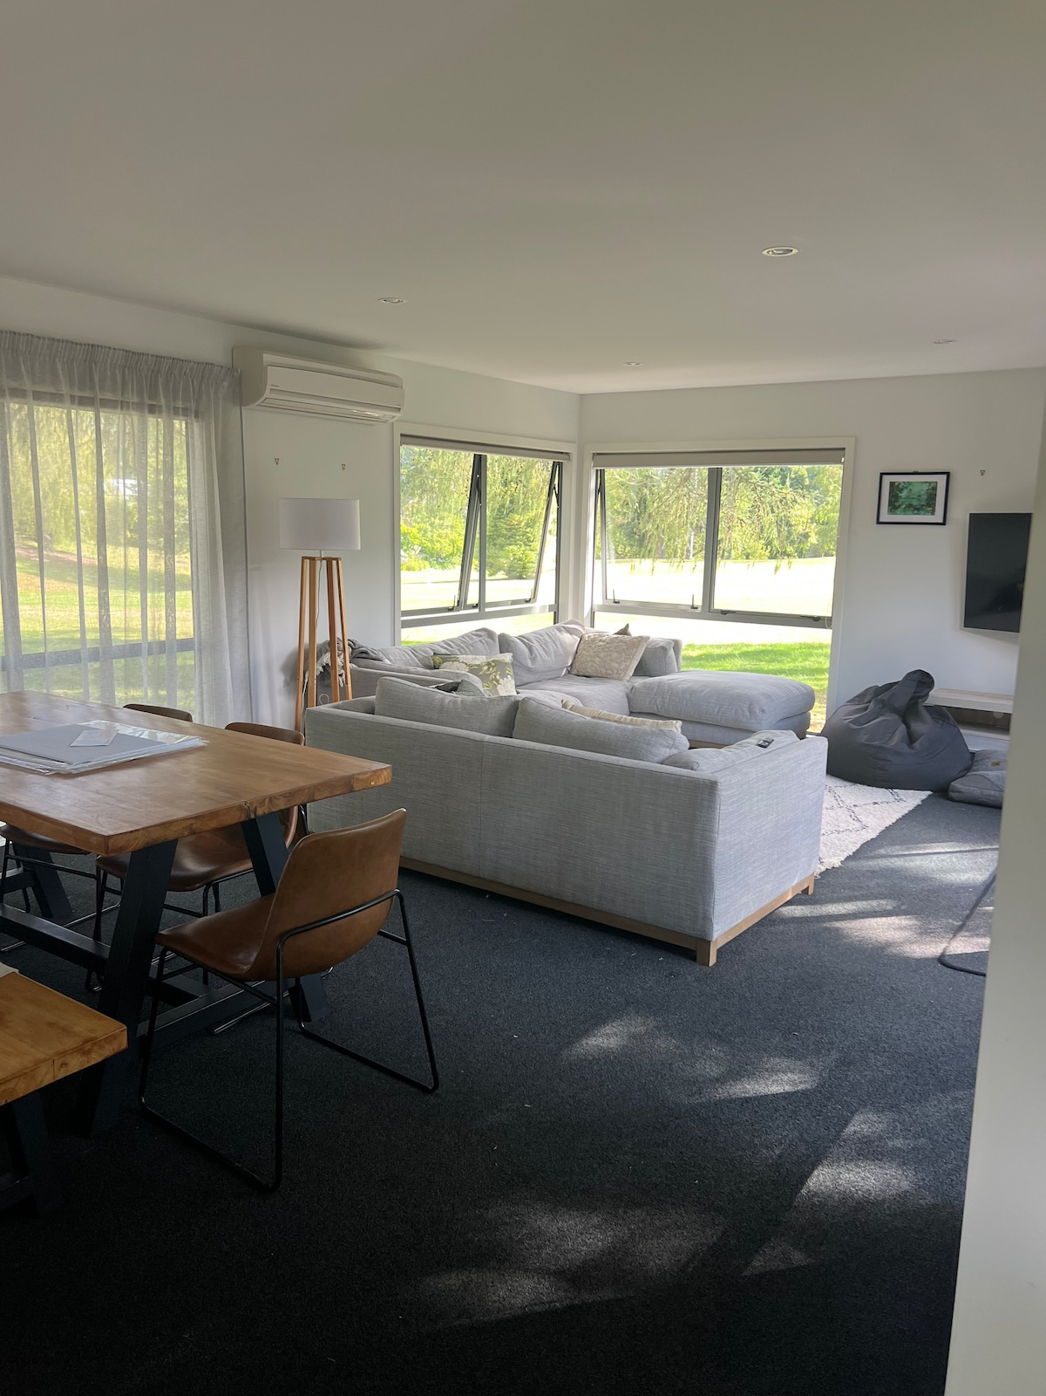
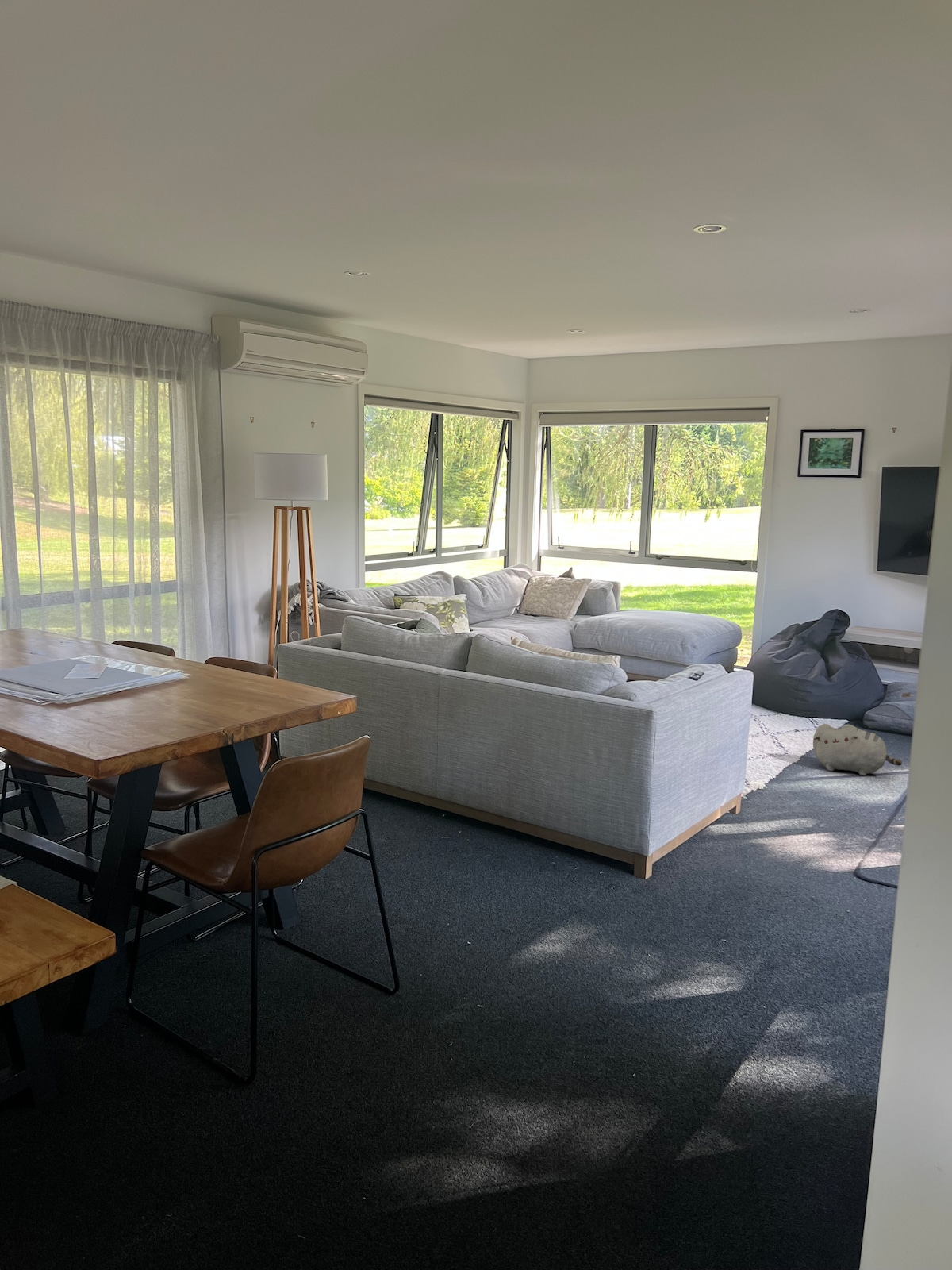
+ plush toy (858, 748)
